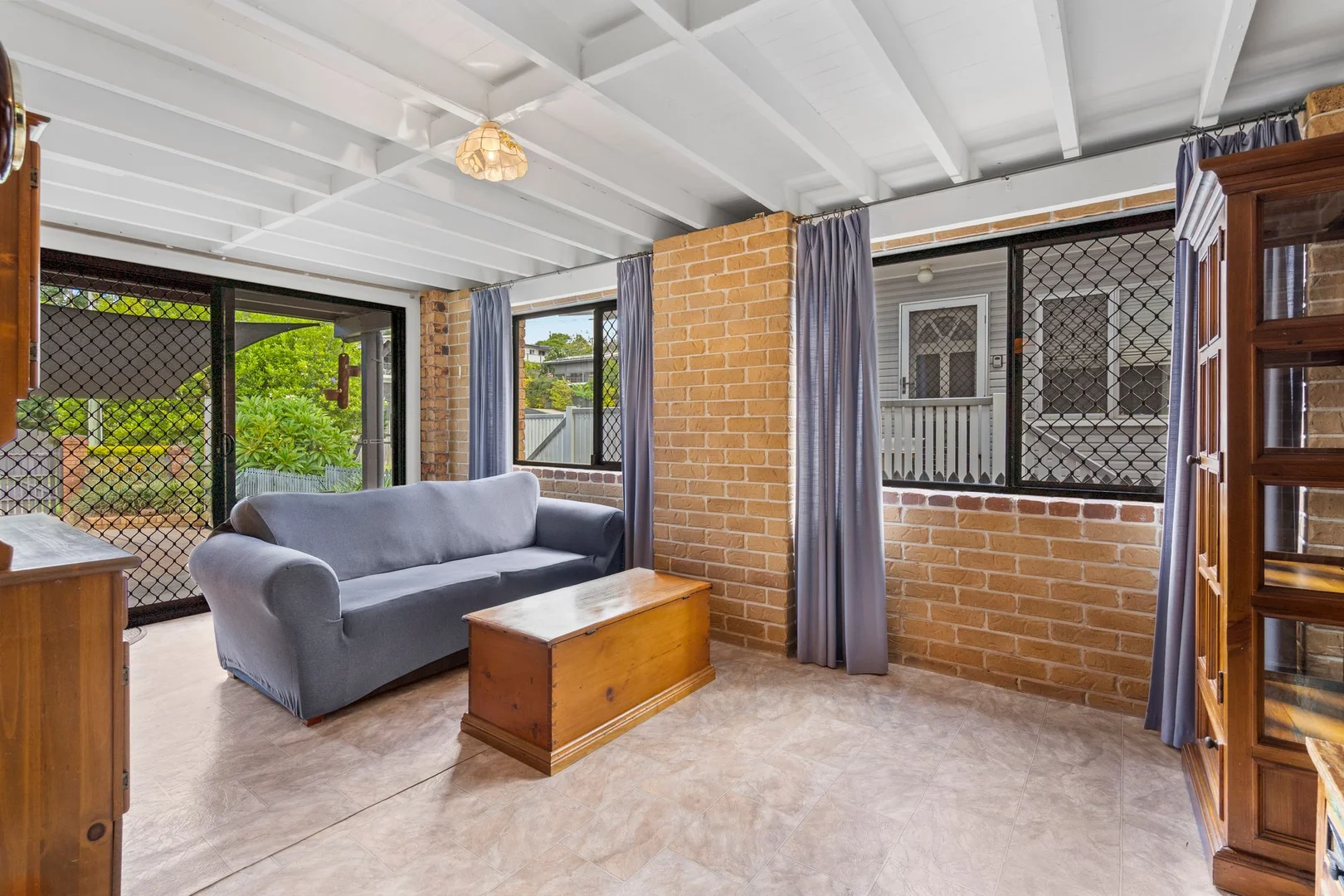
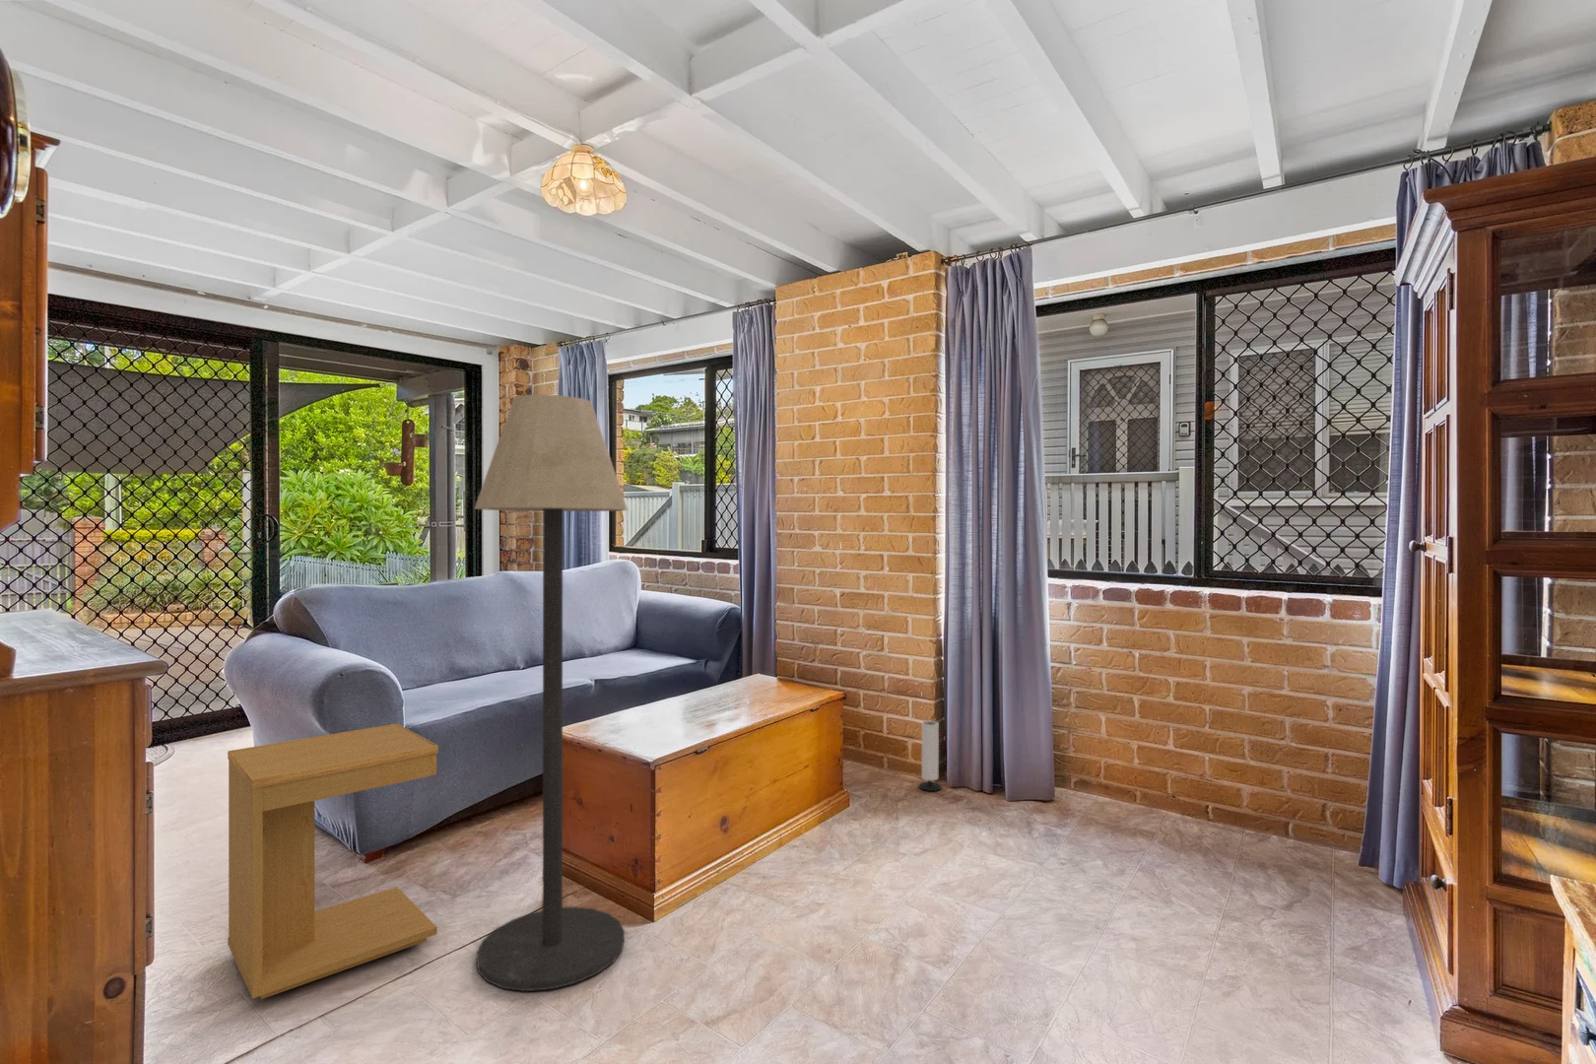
+ side table (314, 849)
+ floor lamp (552, 674)
+ speaker (930, 754)
